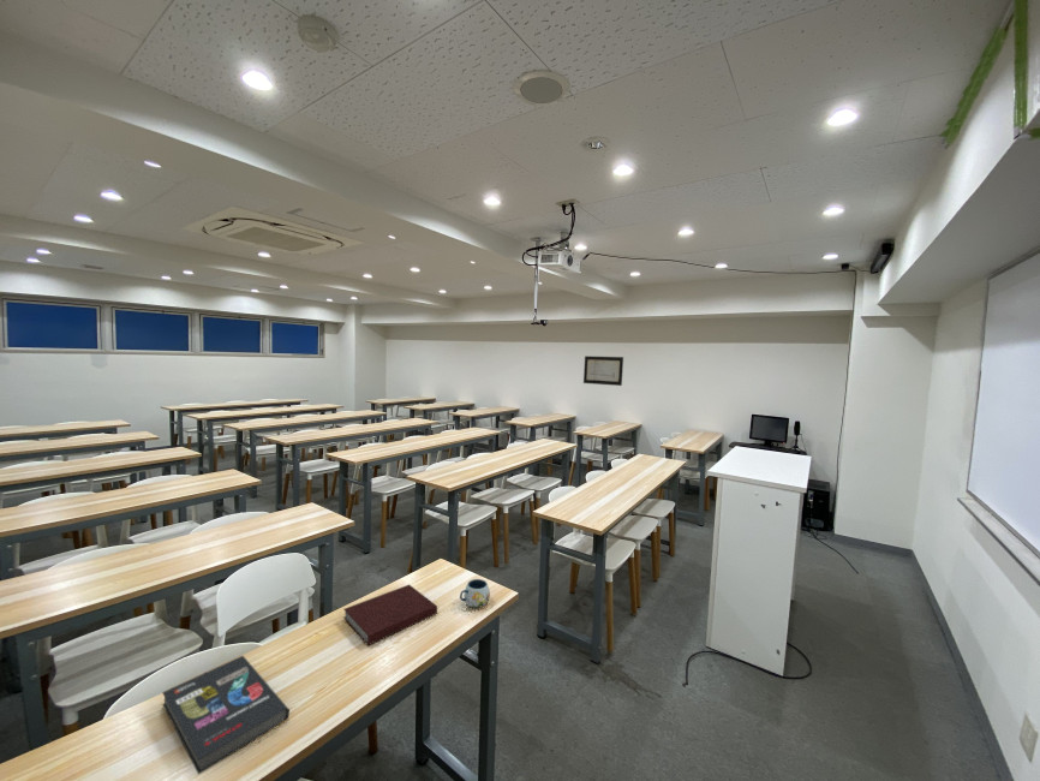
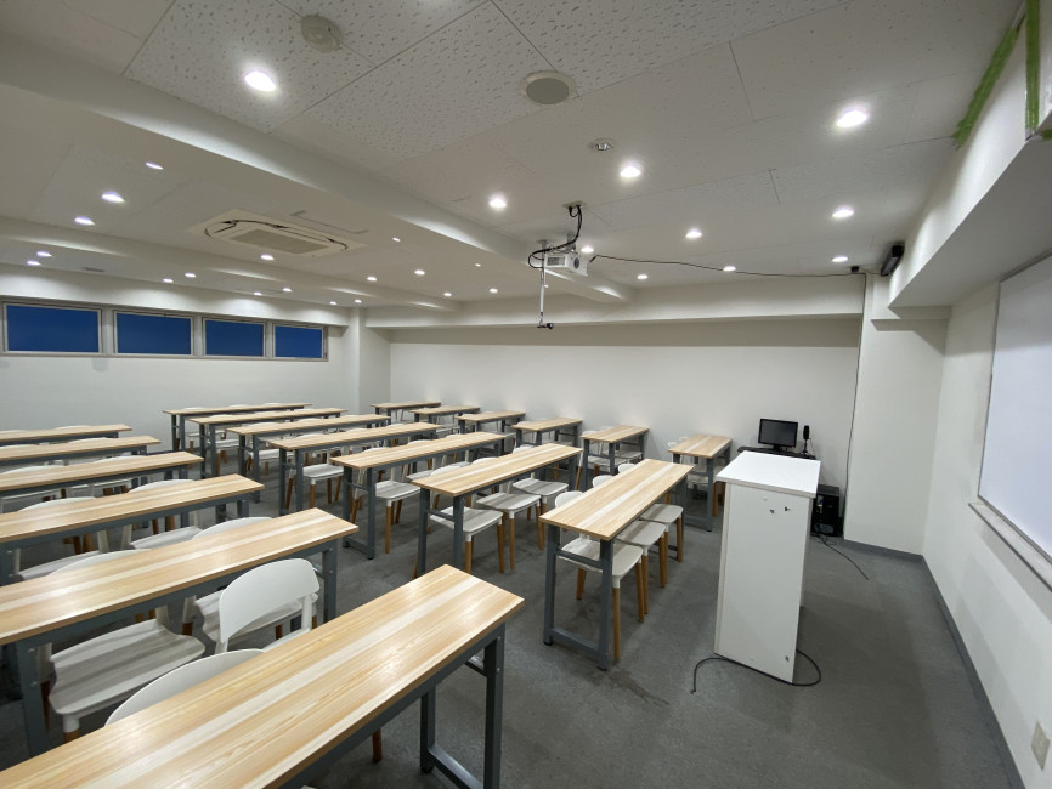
- book (225, 705)
- wall art (602, 370)
- mug (473, 594)
- notebook (390, 612)
